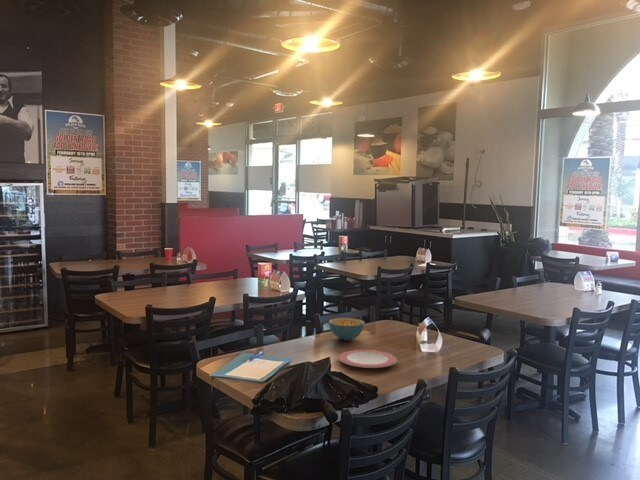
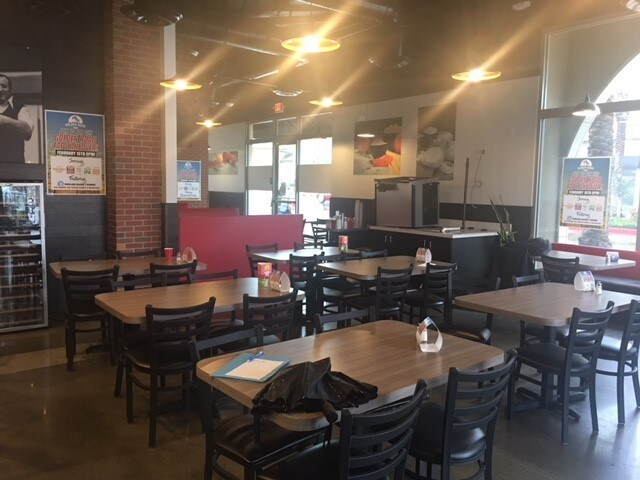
- cereal bowl (346, 330)
- plate (367, 359)
